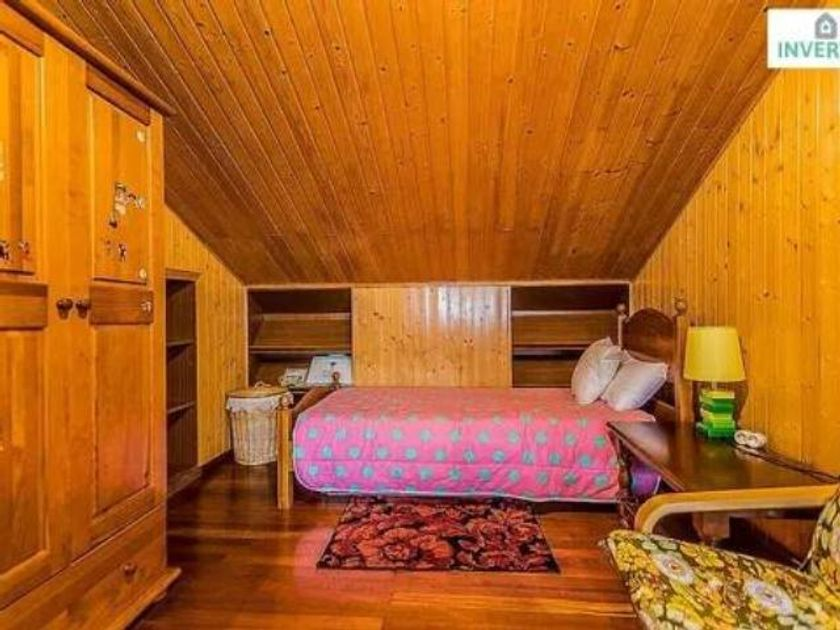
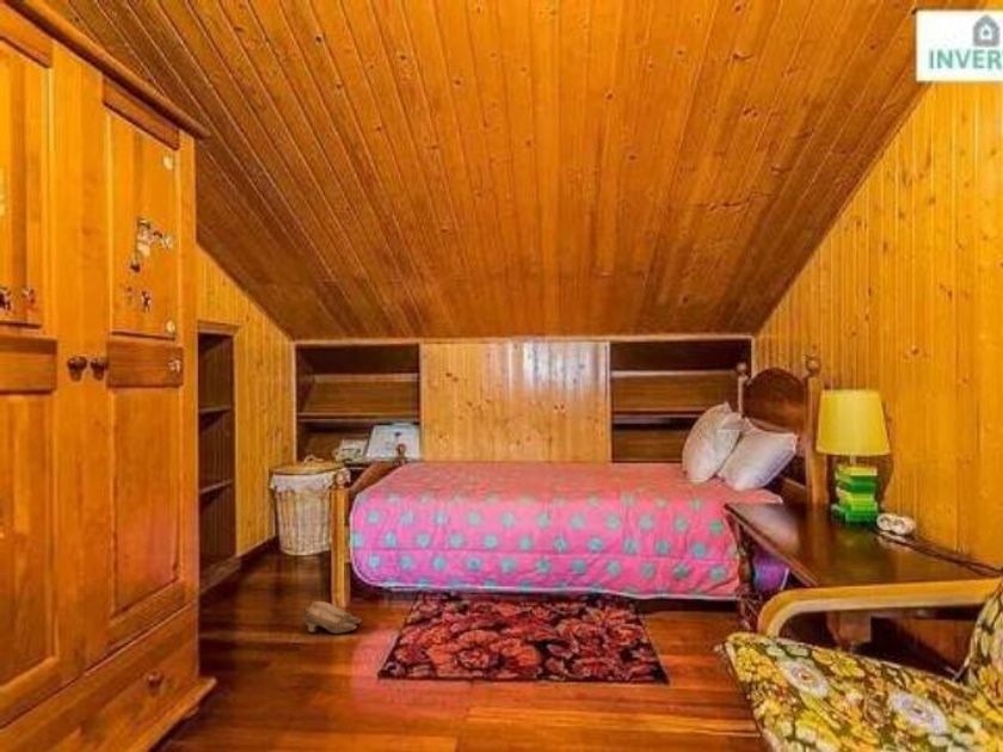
+ slippers (332, 616)
